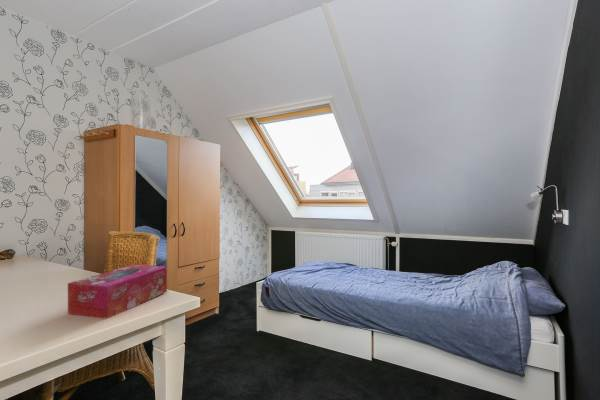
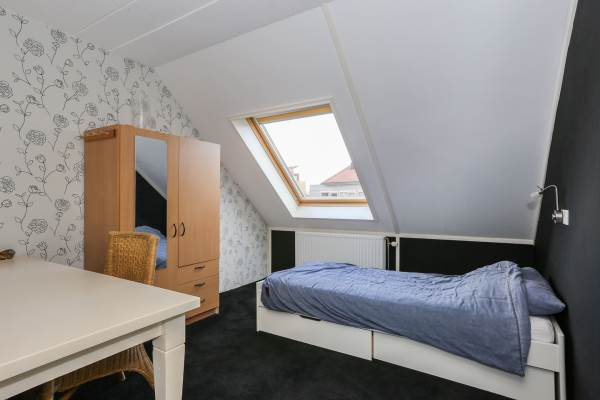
- tissue box (122, 287)
